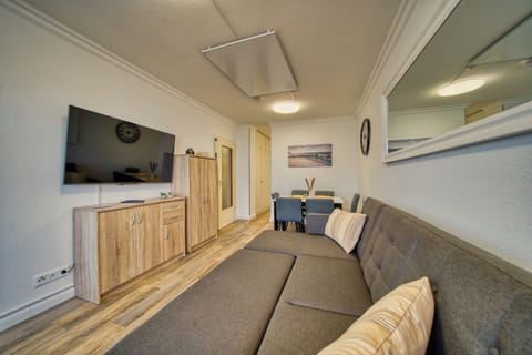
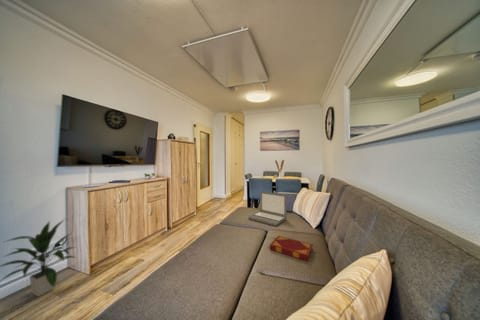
+ hardback book (291, 247)
+ laptop (267, 206)
+ indoor plant (42, 258)
